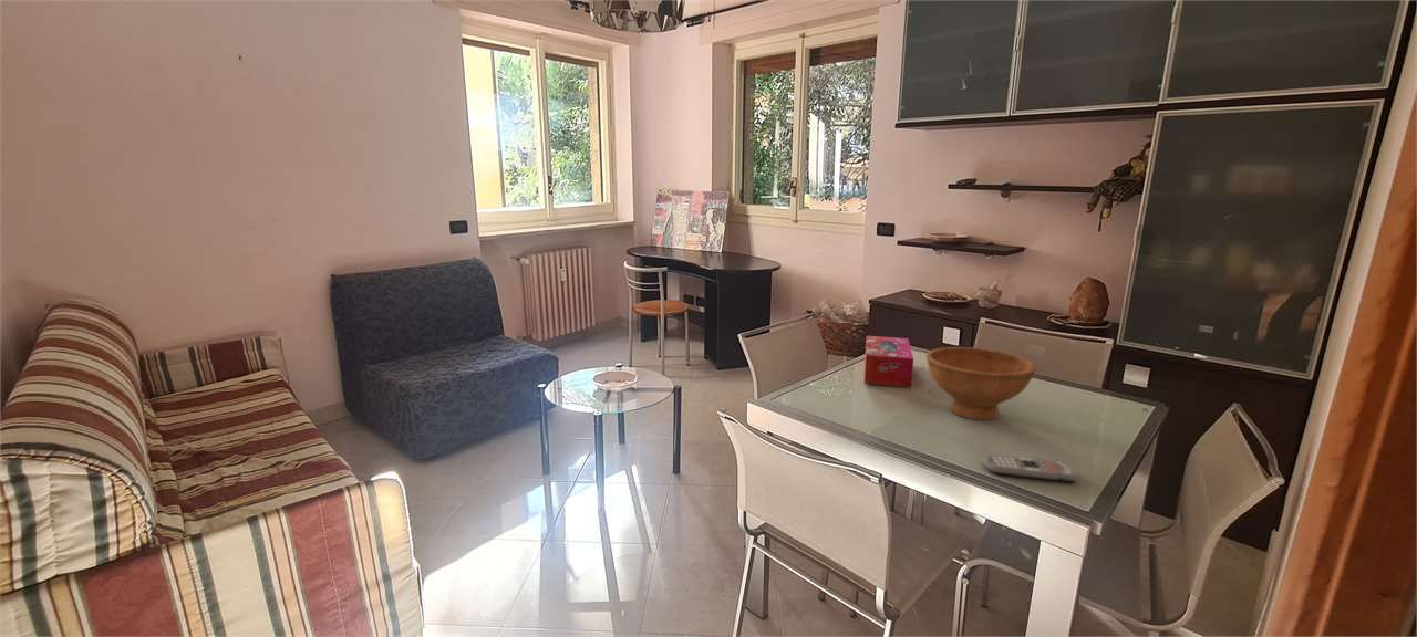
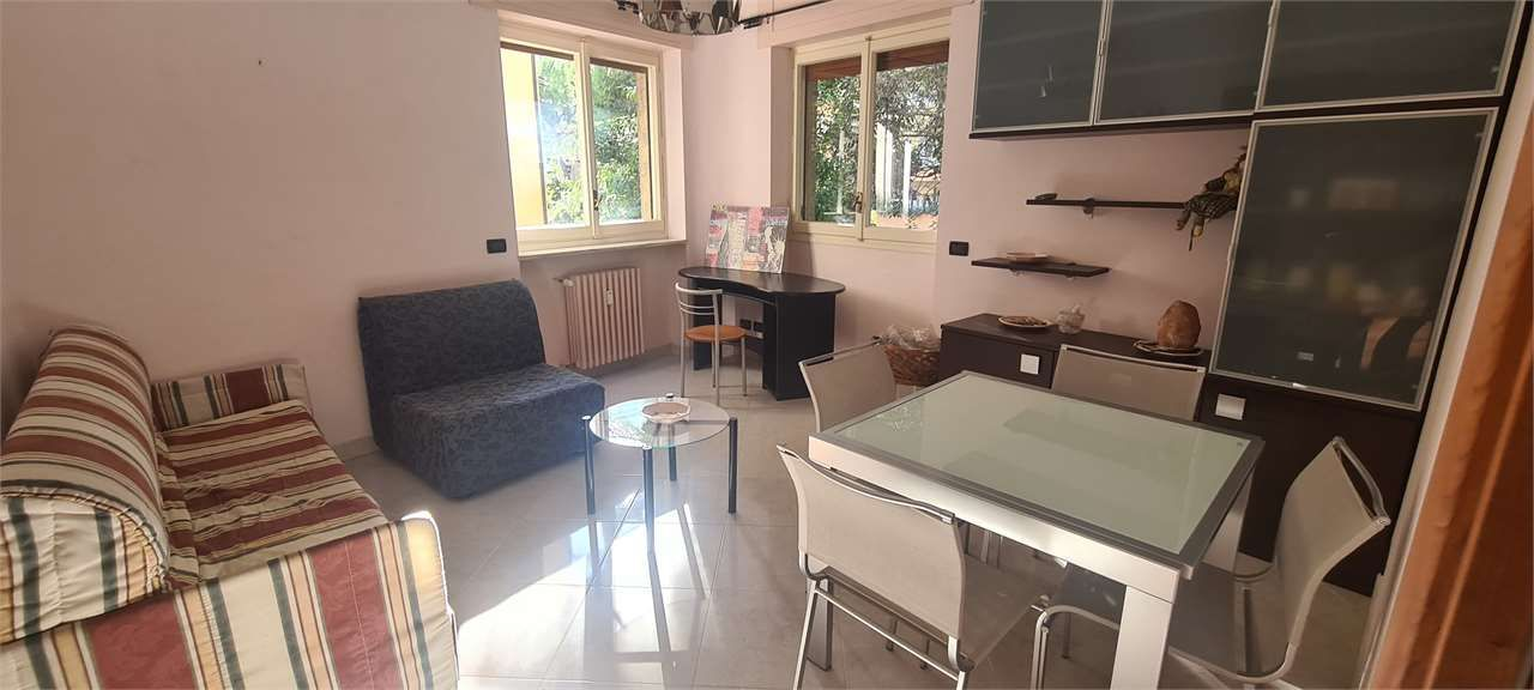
- bowl (976, 386)
- tissue box (887, 359)
- remote control (1027, 468)
